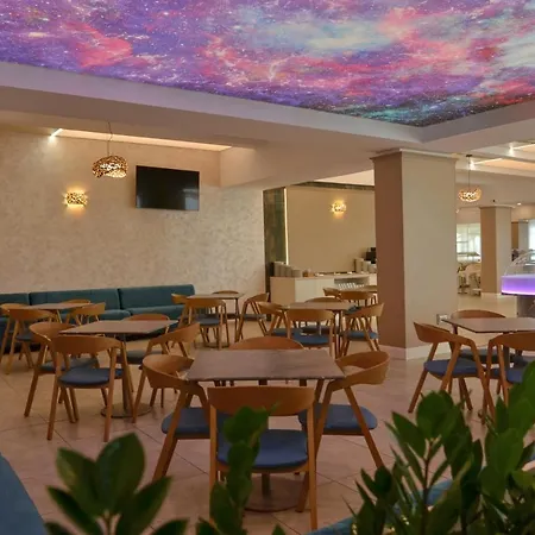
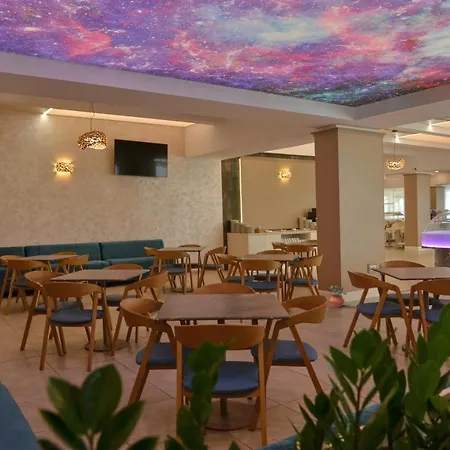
+ potted plant (338, 296)
